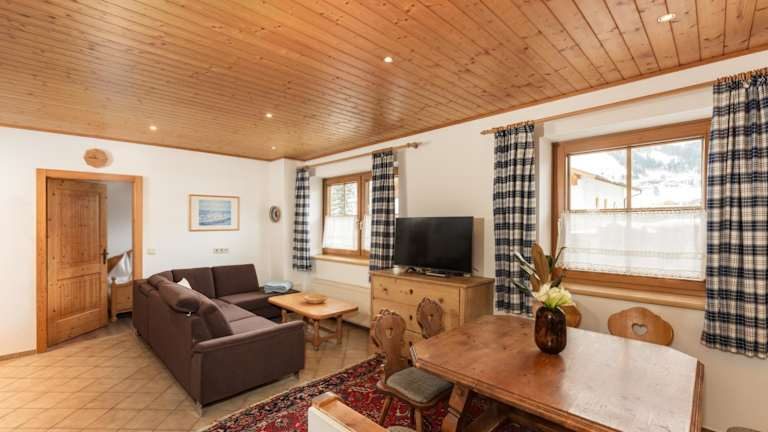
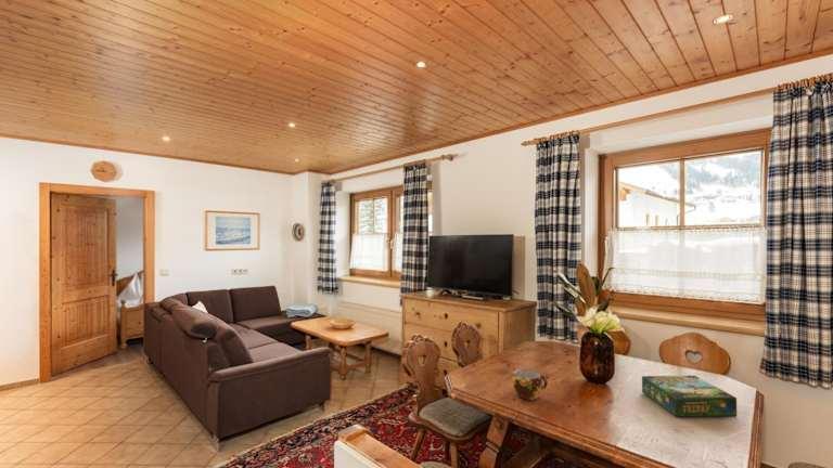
+ board game (685, 394)
+ cup (528, 385)
